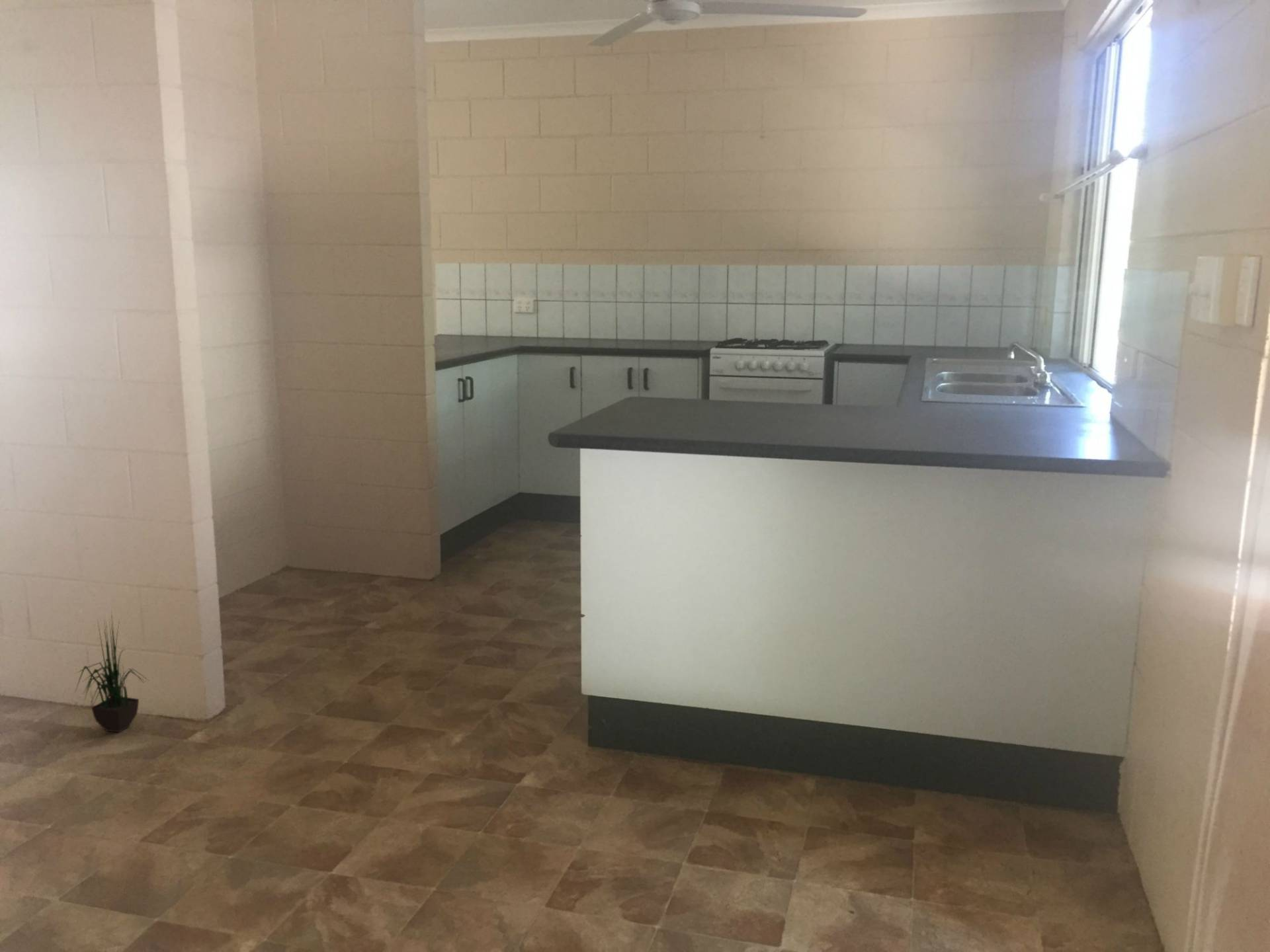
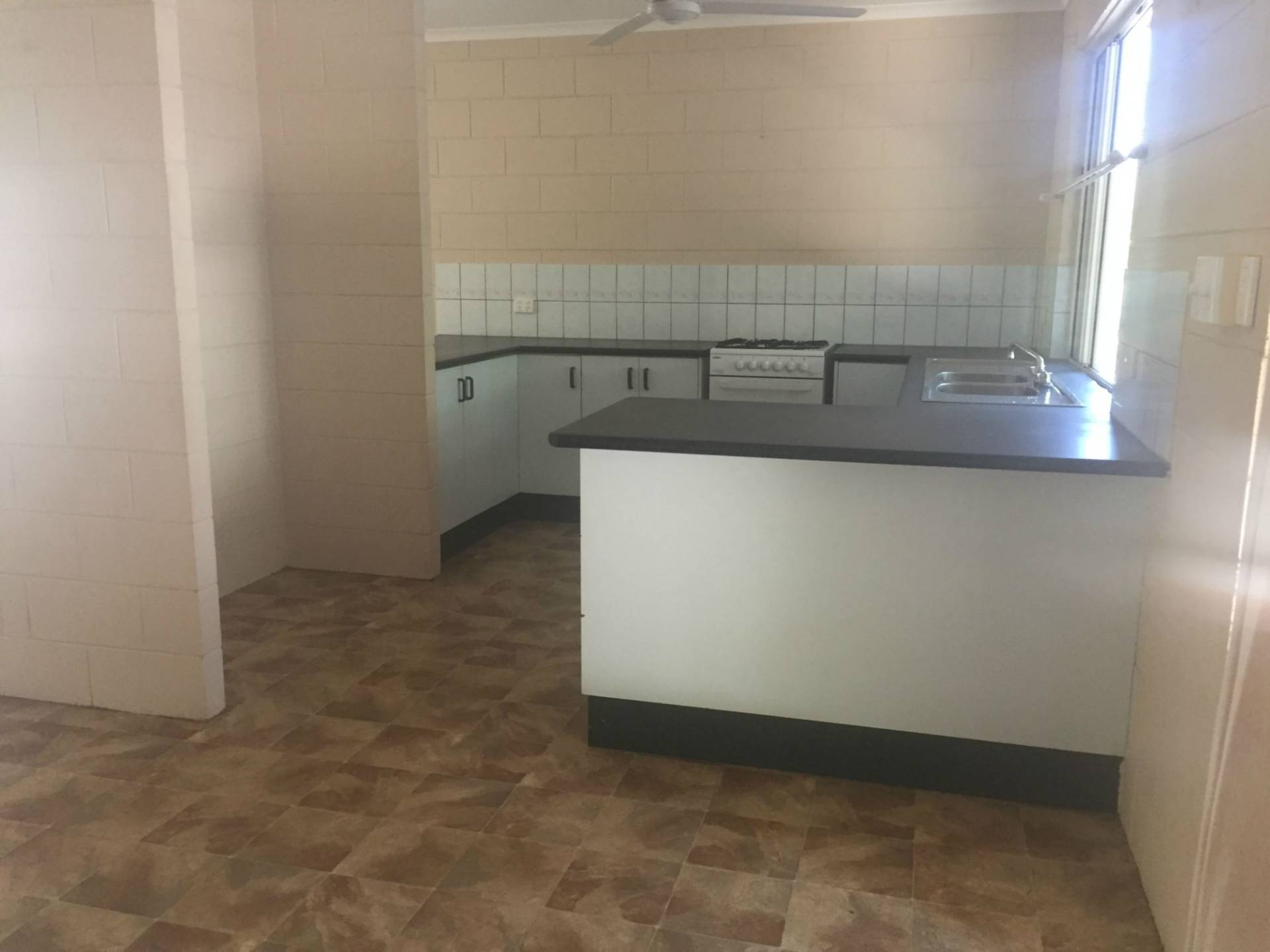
- potted plant (107, 668)
